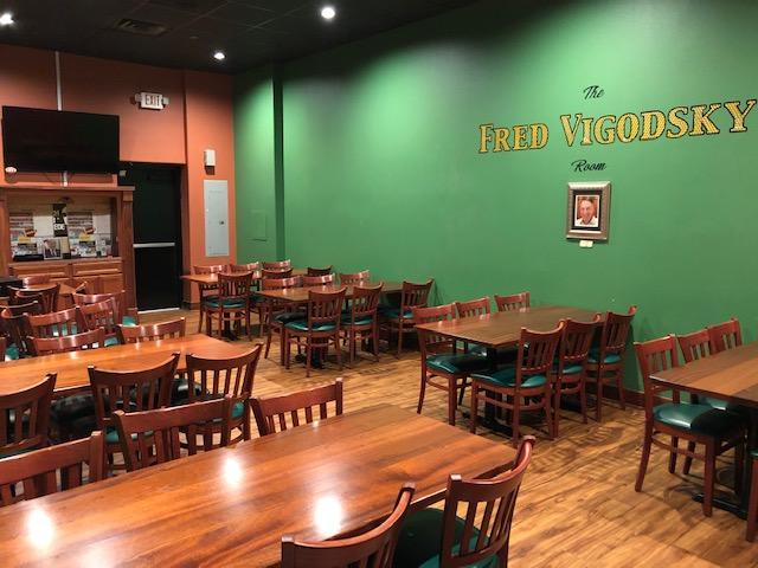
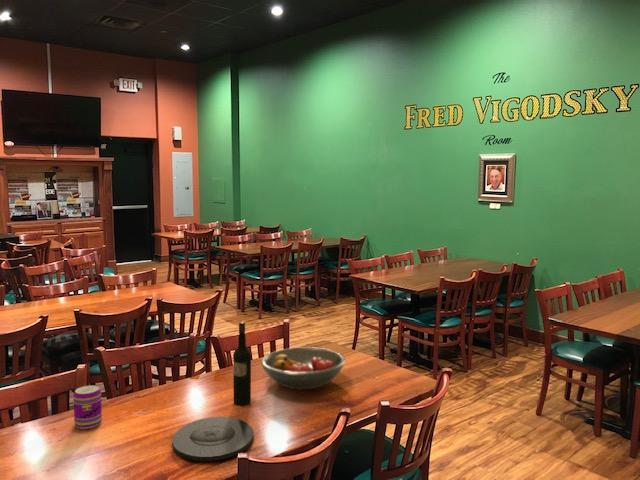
+ fruit bowl (303, 367)
+ beverage can (87, 406)
+ wine bottle (242, 362)
+ plate (213, 434)
